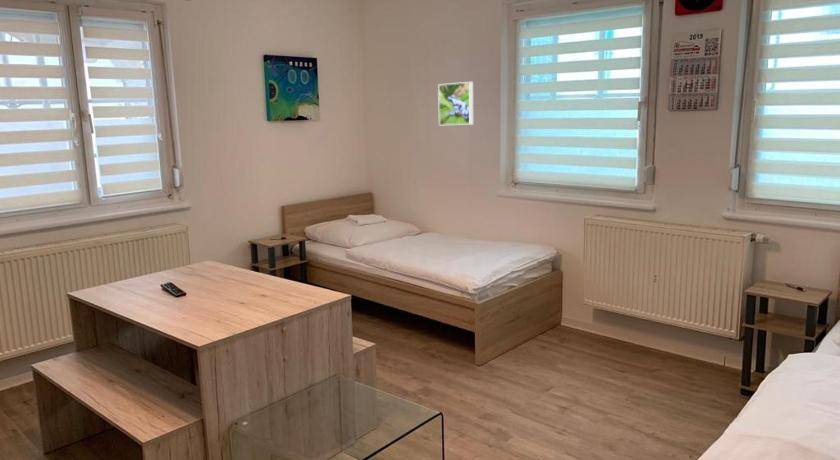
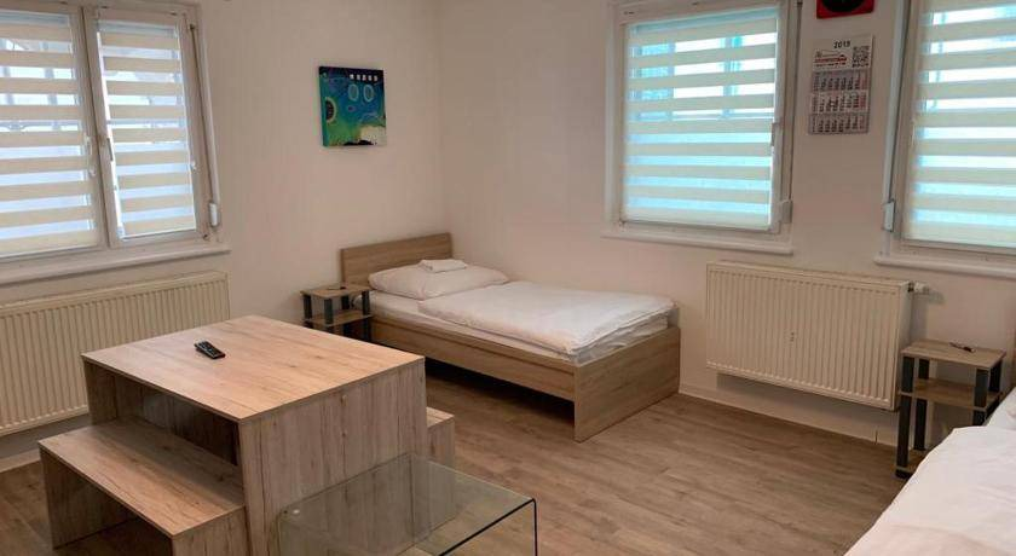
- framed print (455, 104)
